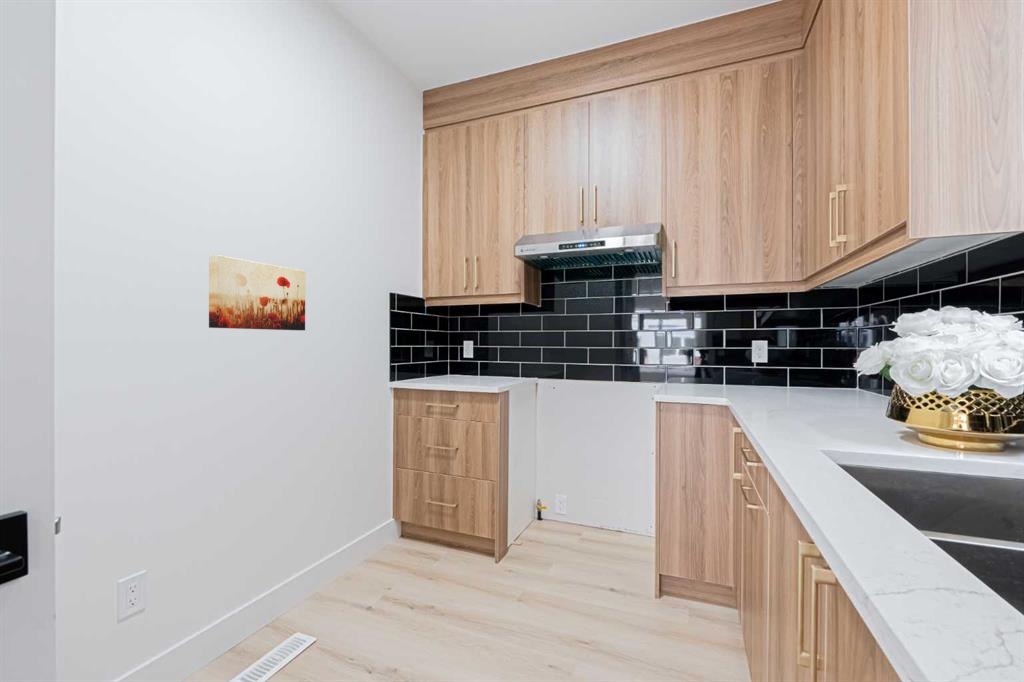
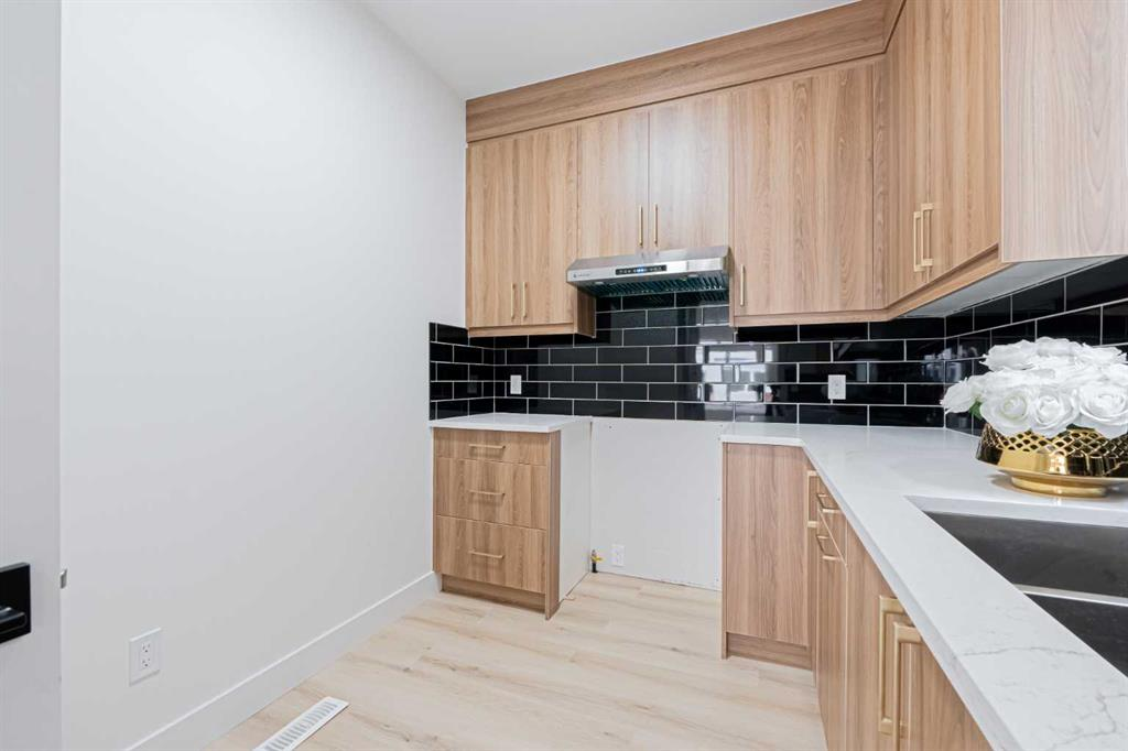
- wall art (261, 296)
